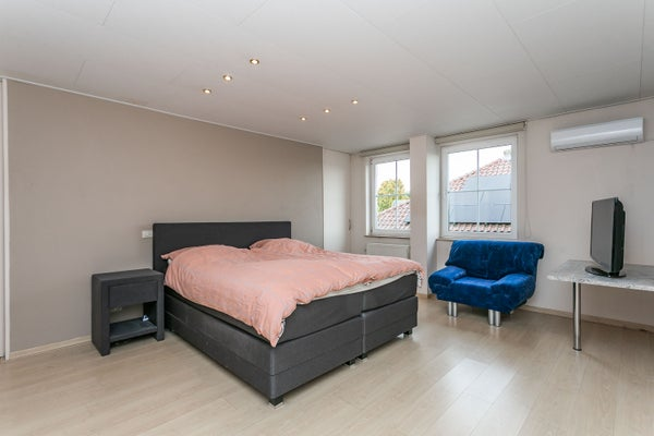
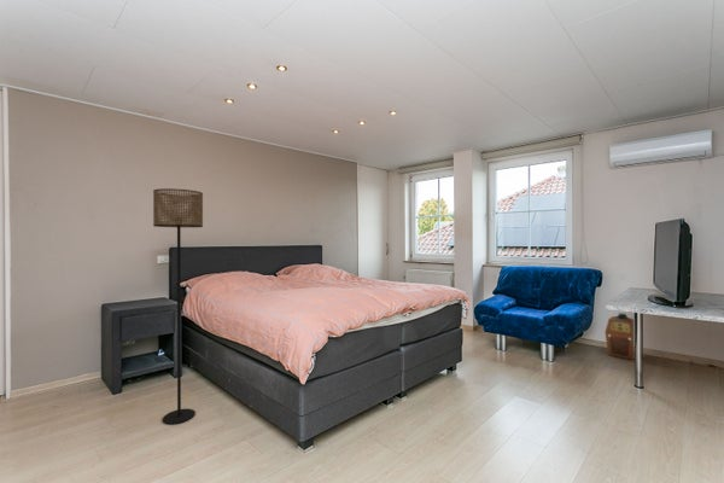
+ floor lamp (179, 304)
+ speaker (621, 333)
